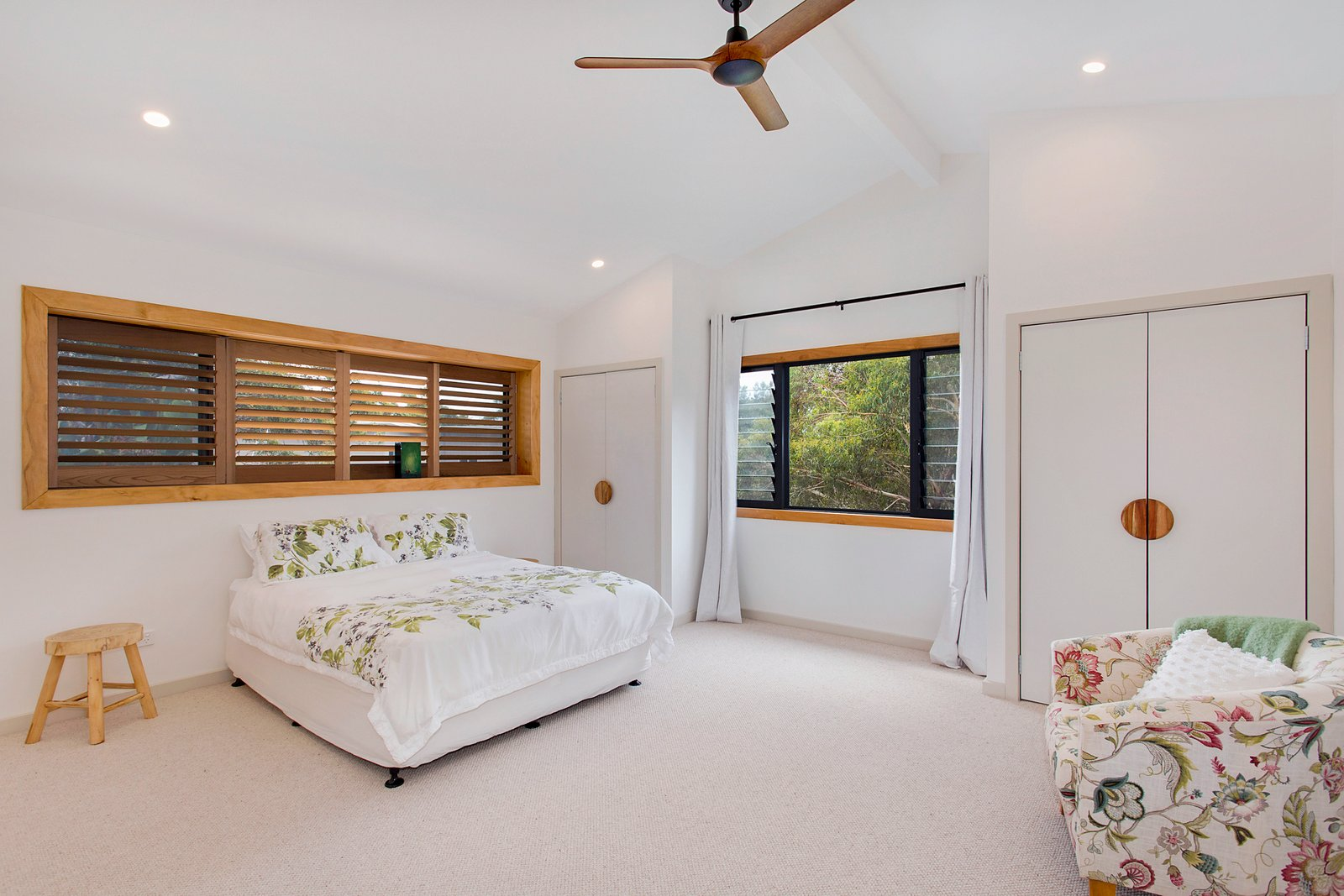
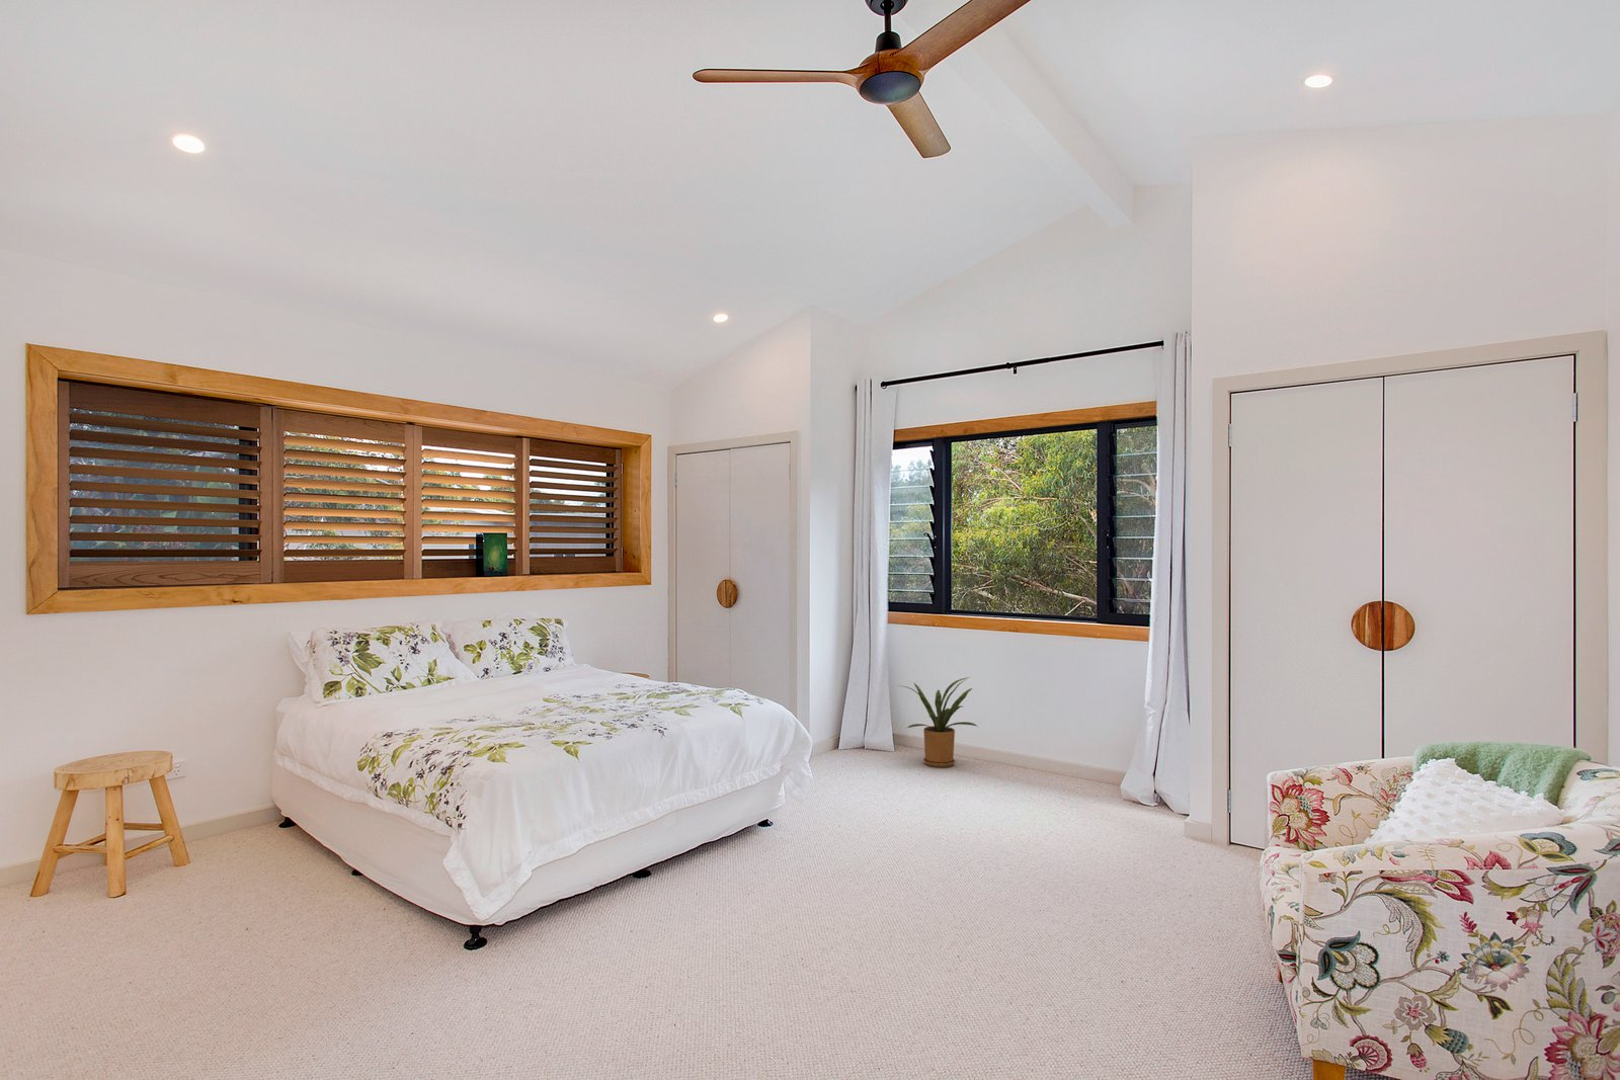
+ house plant (940, 718)
